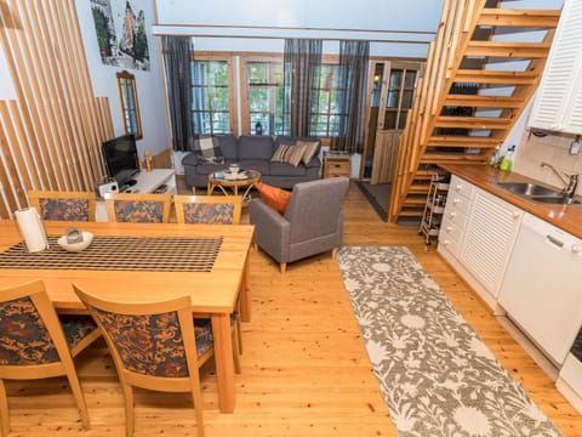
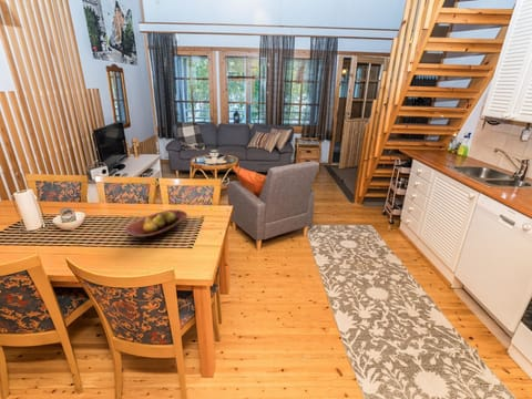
+ fruit bowl (157, 222)
